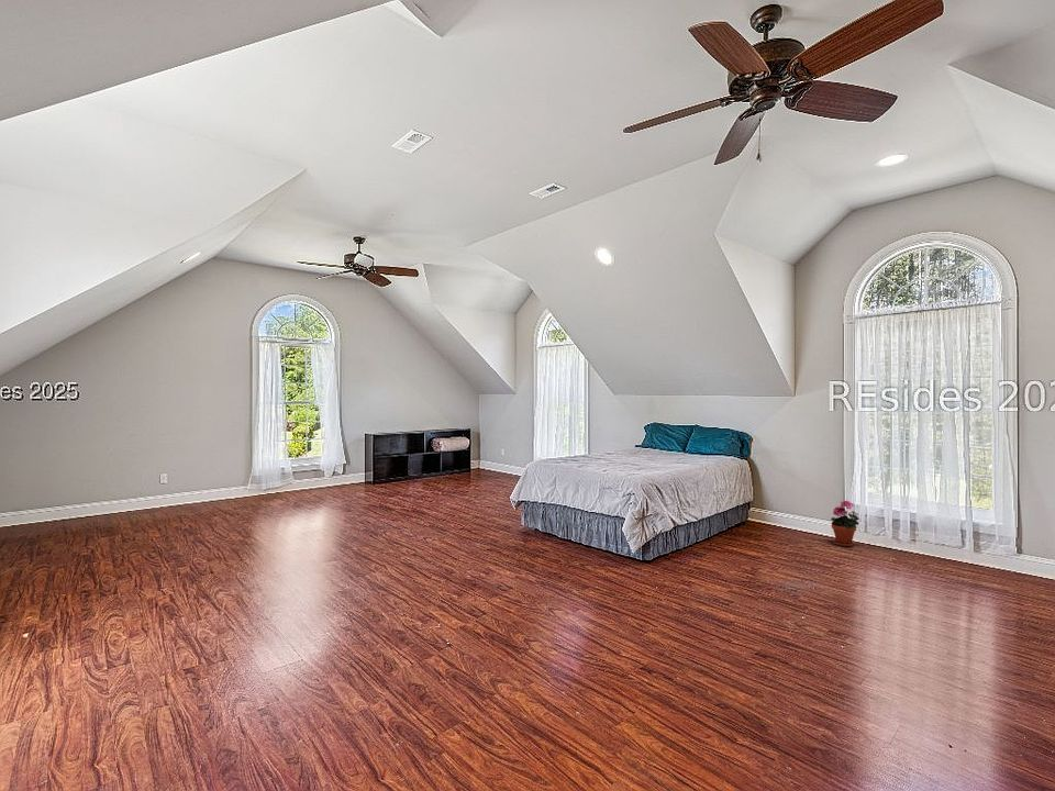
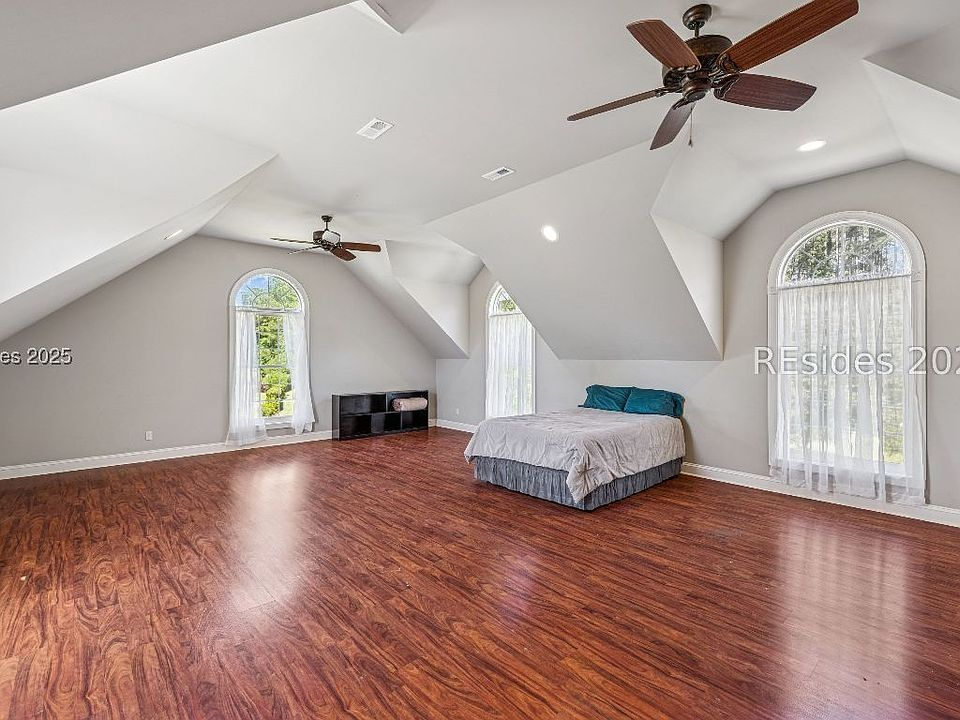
- potted plant (844, 522)
